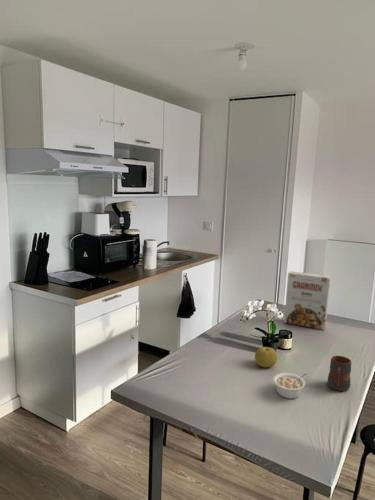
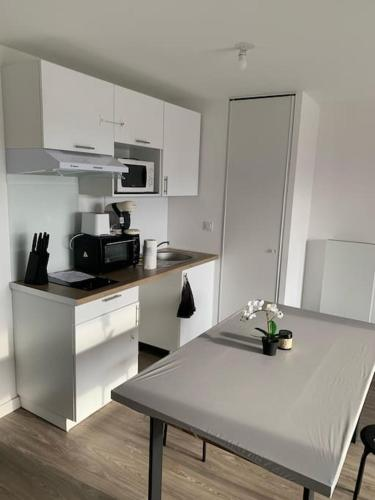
- cereal box (306, 299)
- mug (339, 374)
- legume (289, 384)
- fruit (266, 356)
